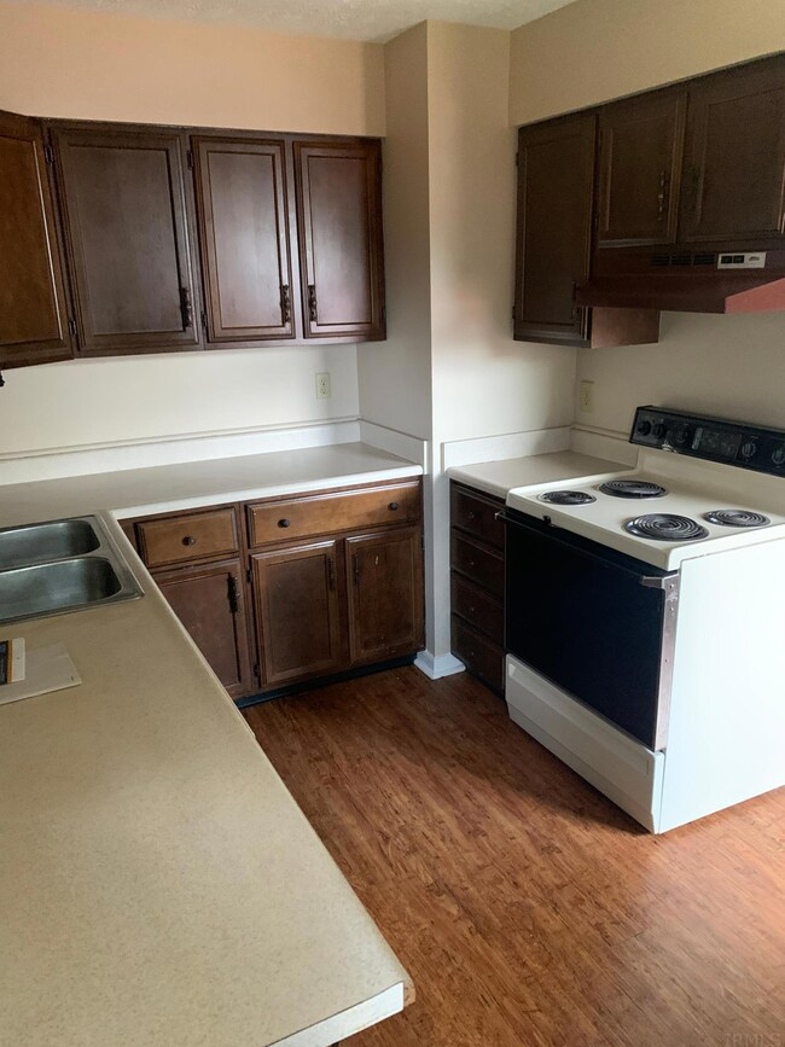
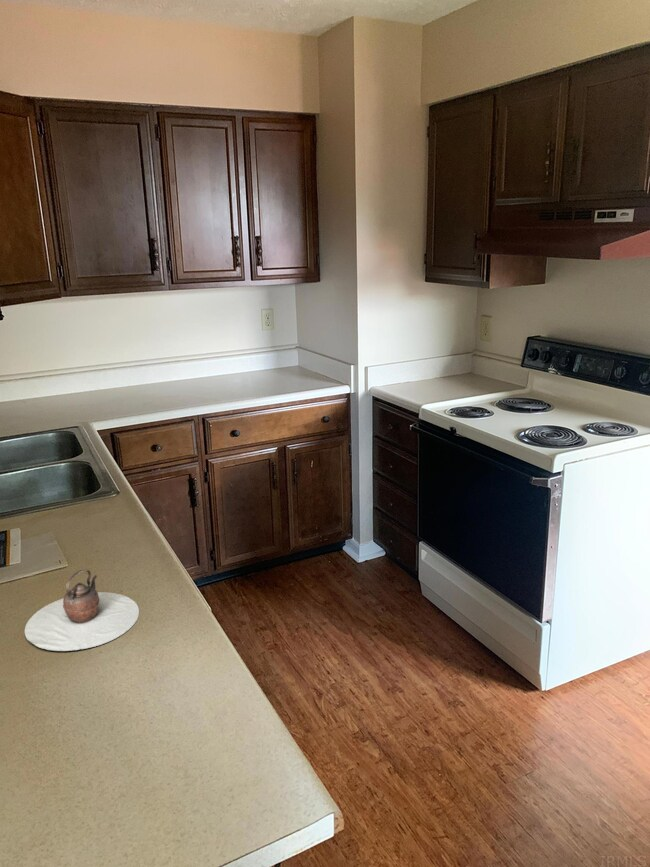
+ teapot (80, 598)
